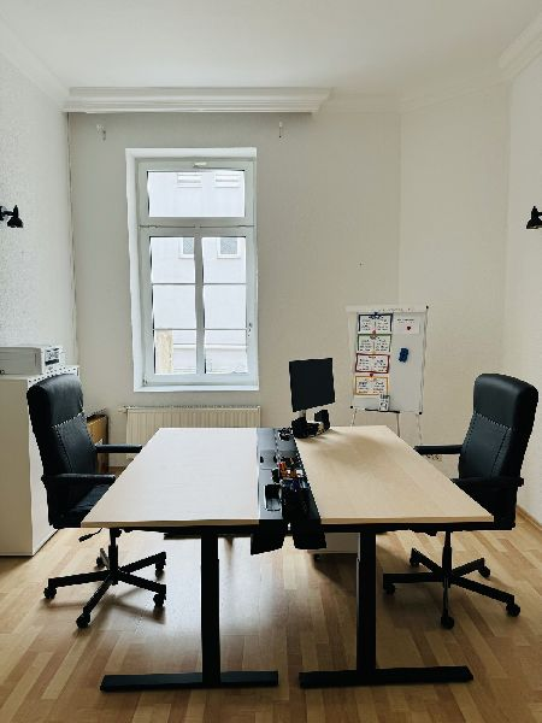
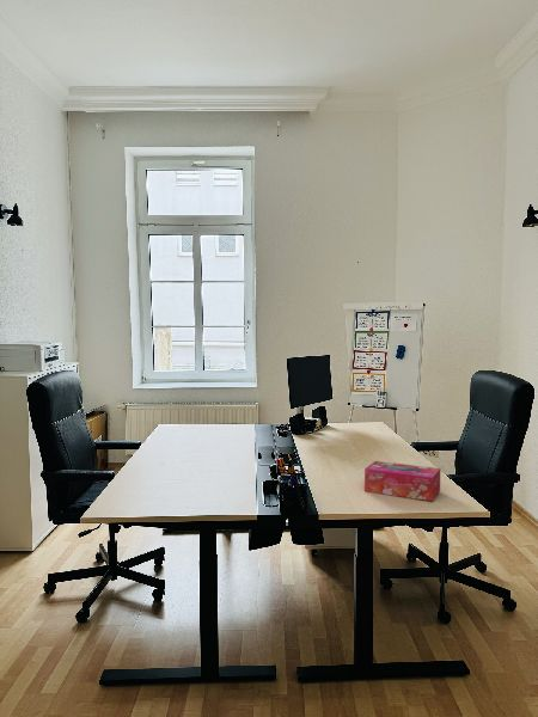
+ tissue box (402, 479)
